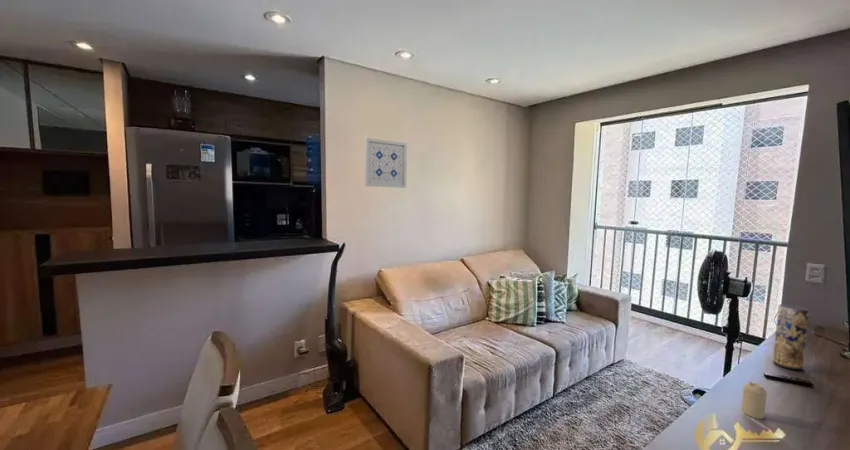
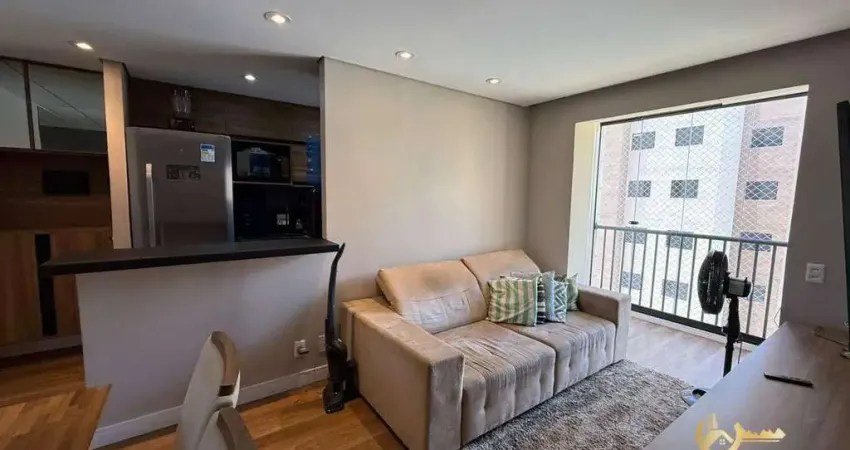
- wall art (386, 164)
- vase (790, 336)
- candle (754, 399)
